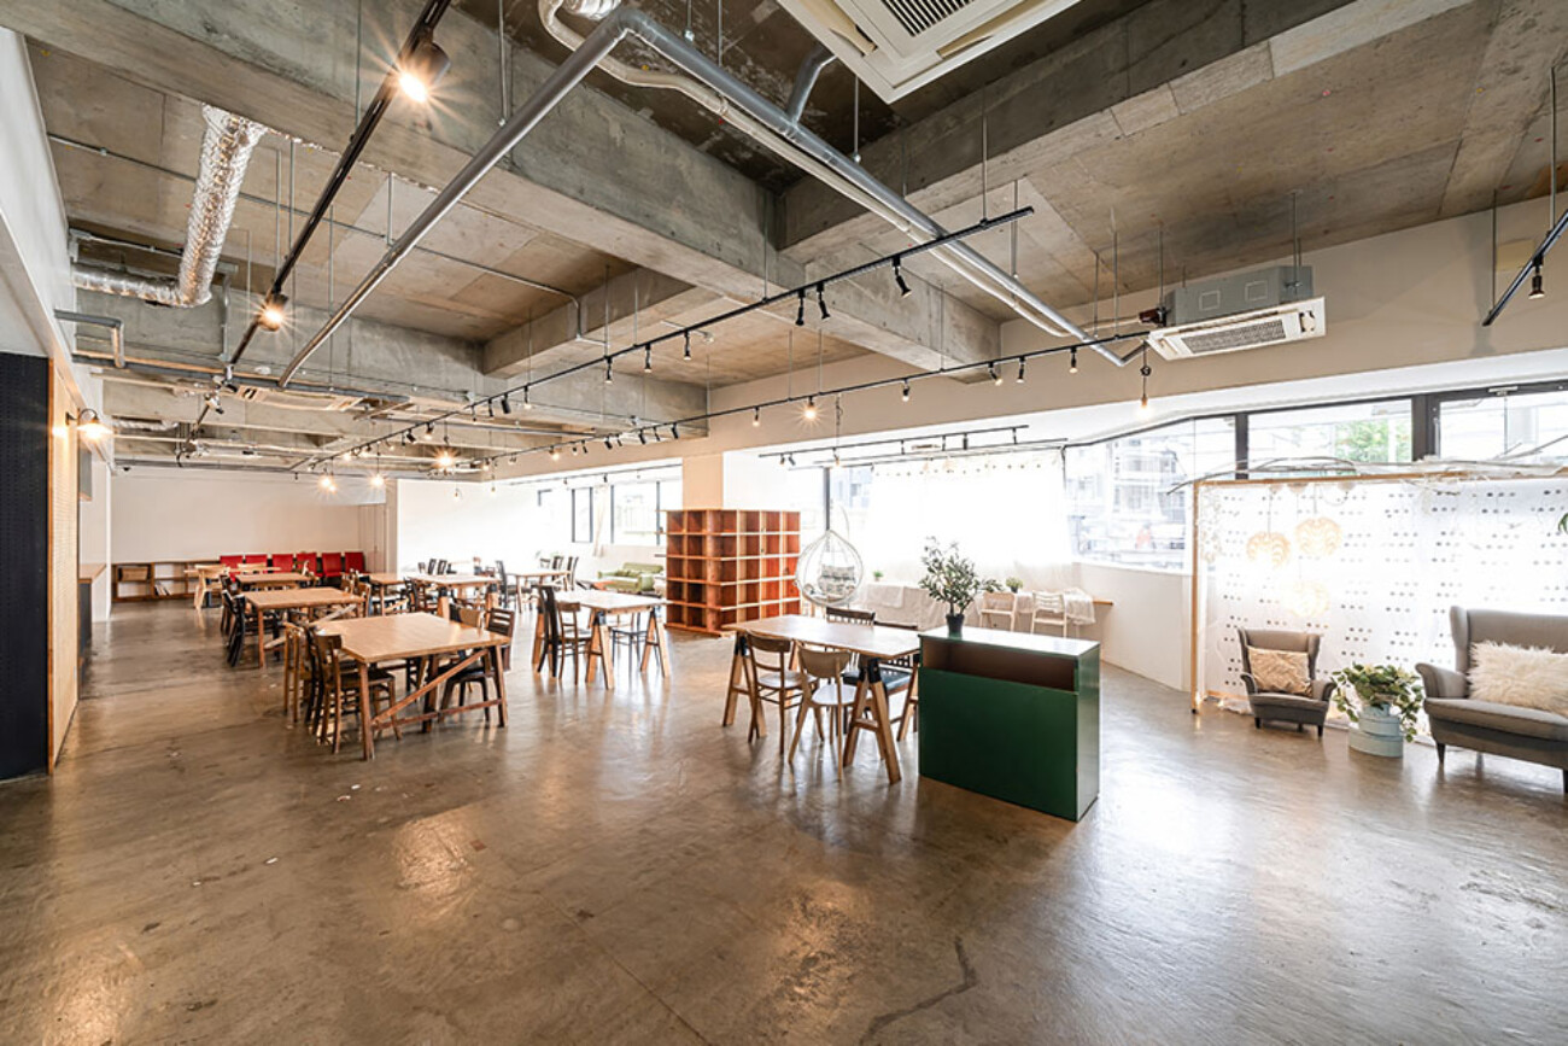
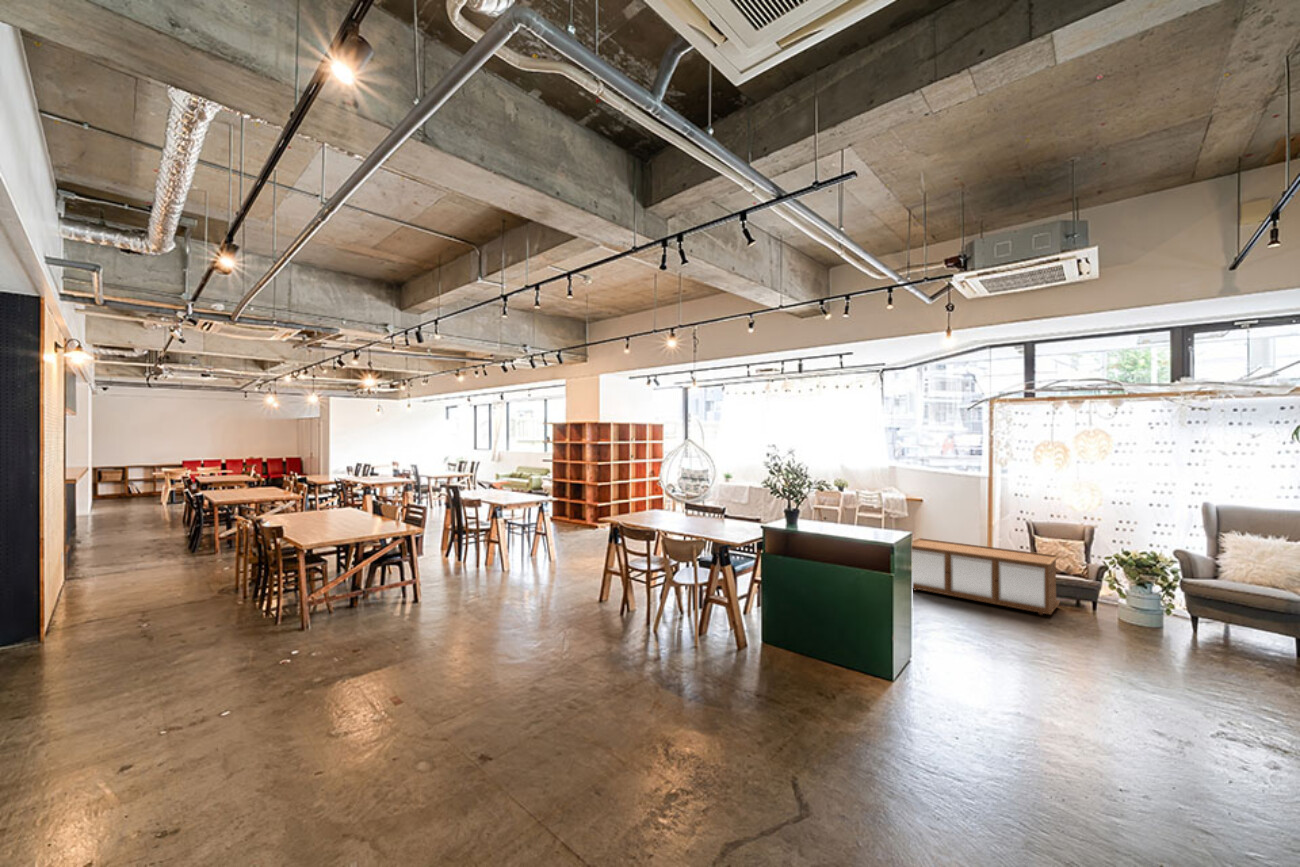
+ storage cabinet (977, 573)
